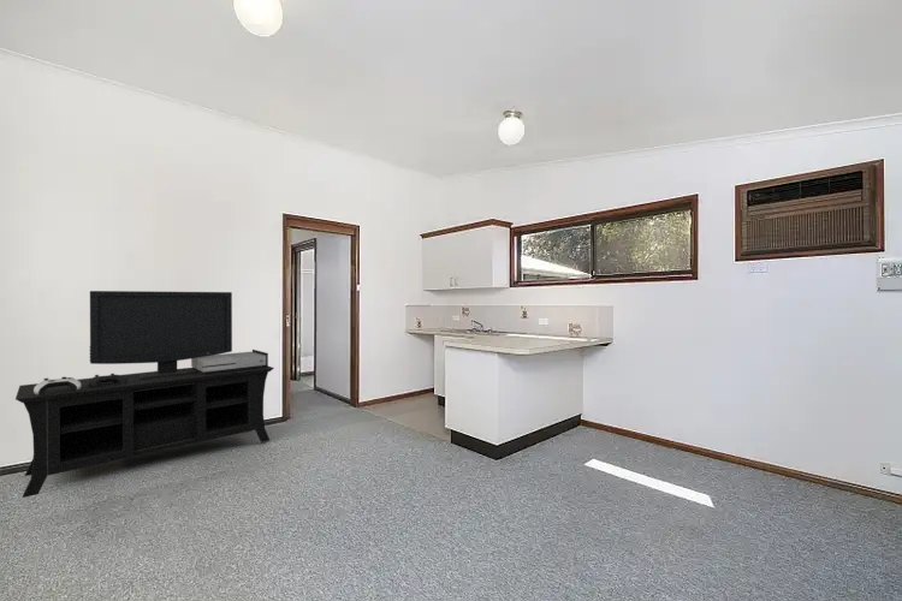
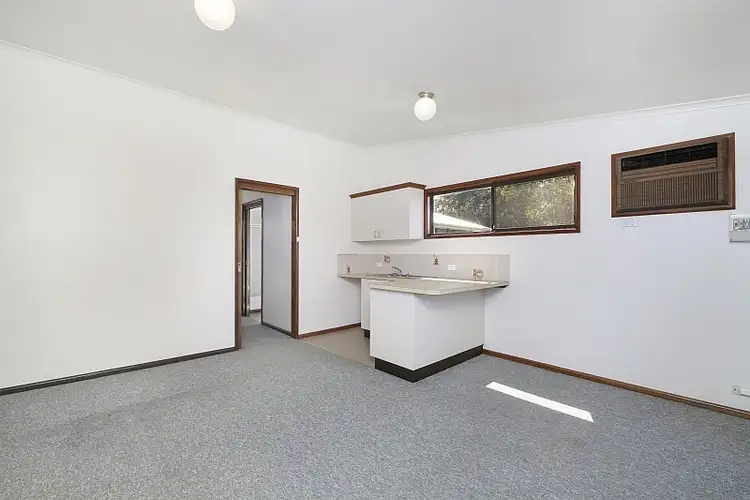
- media console (161, 374)
